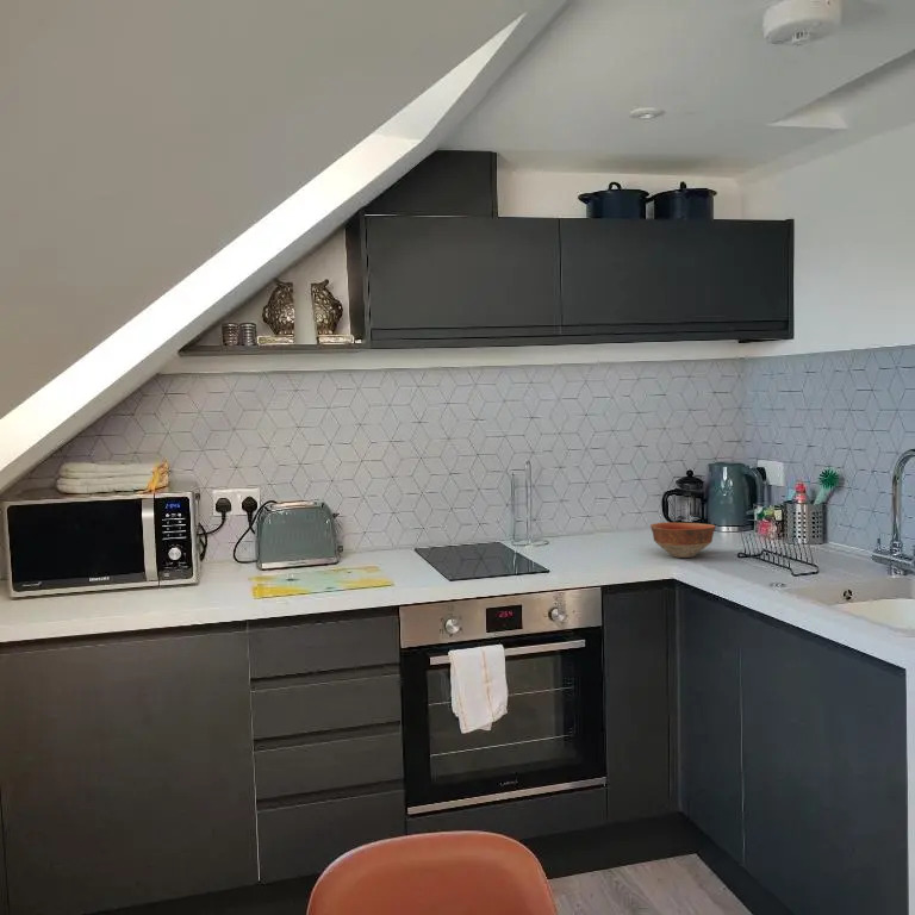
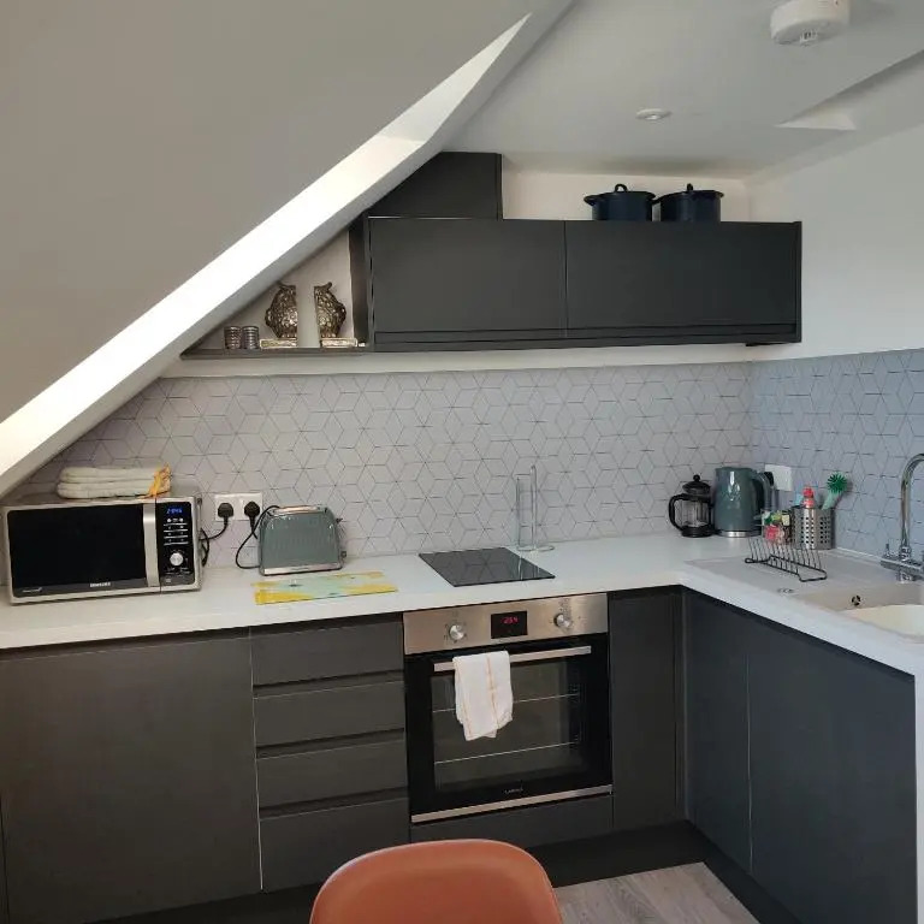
- bowl (683, 540)
